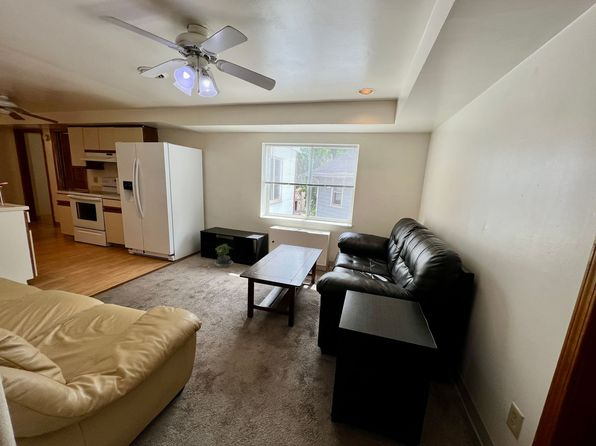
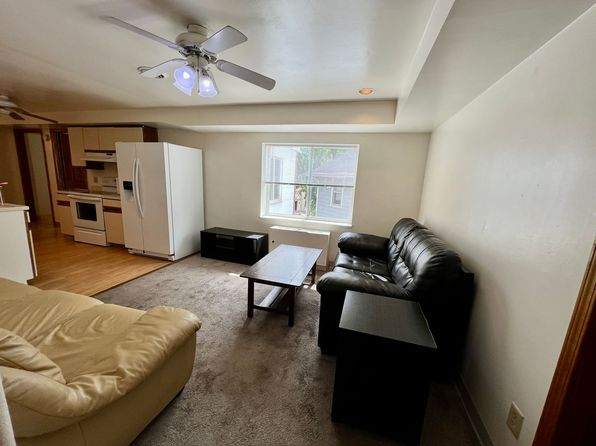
- potted plant (221, 254)
